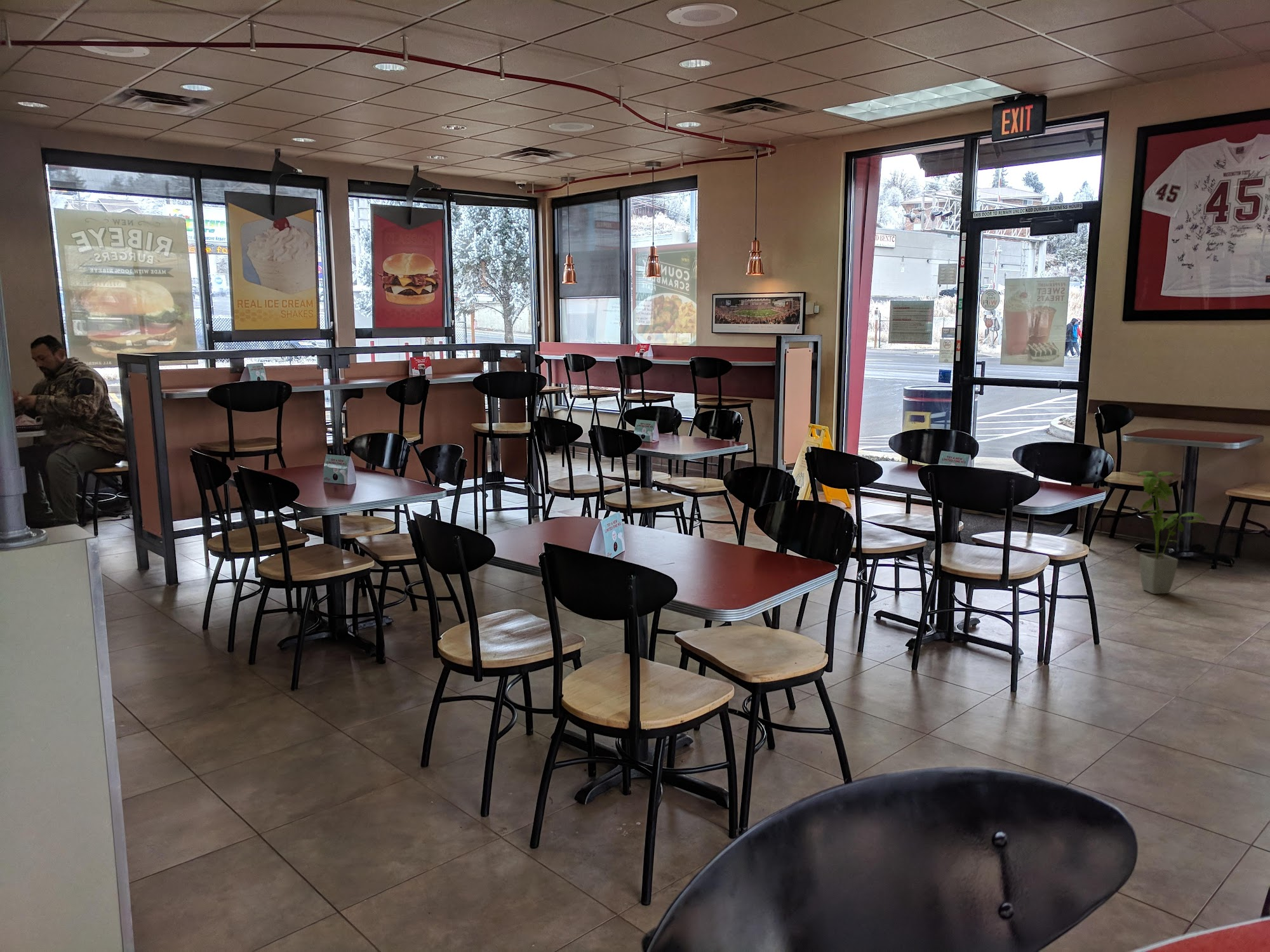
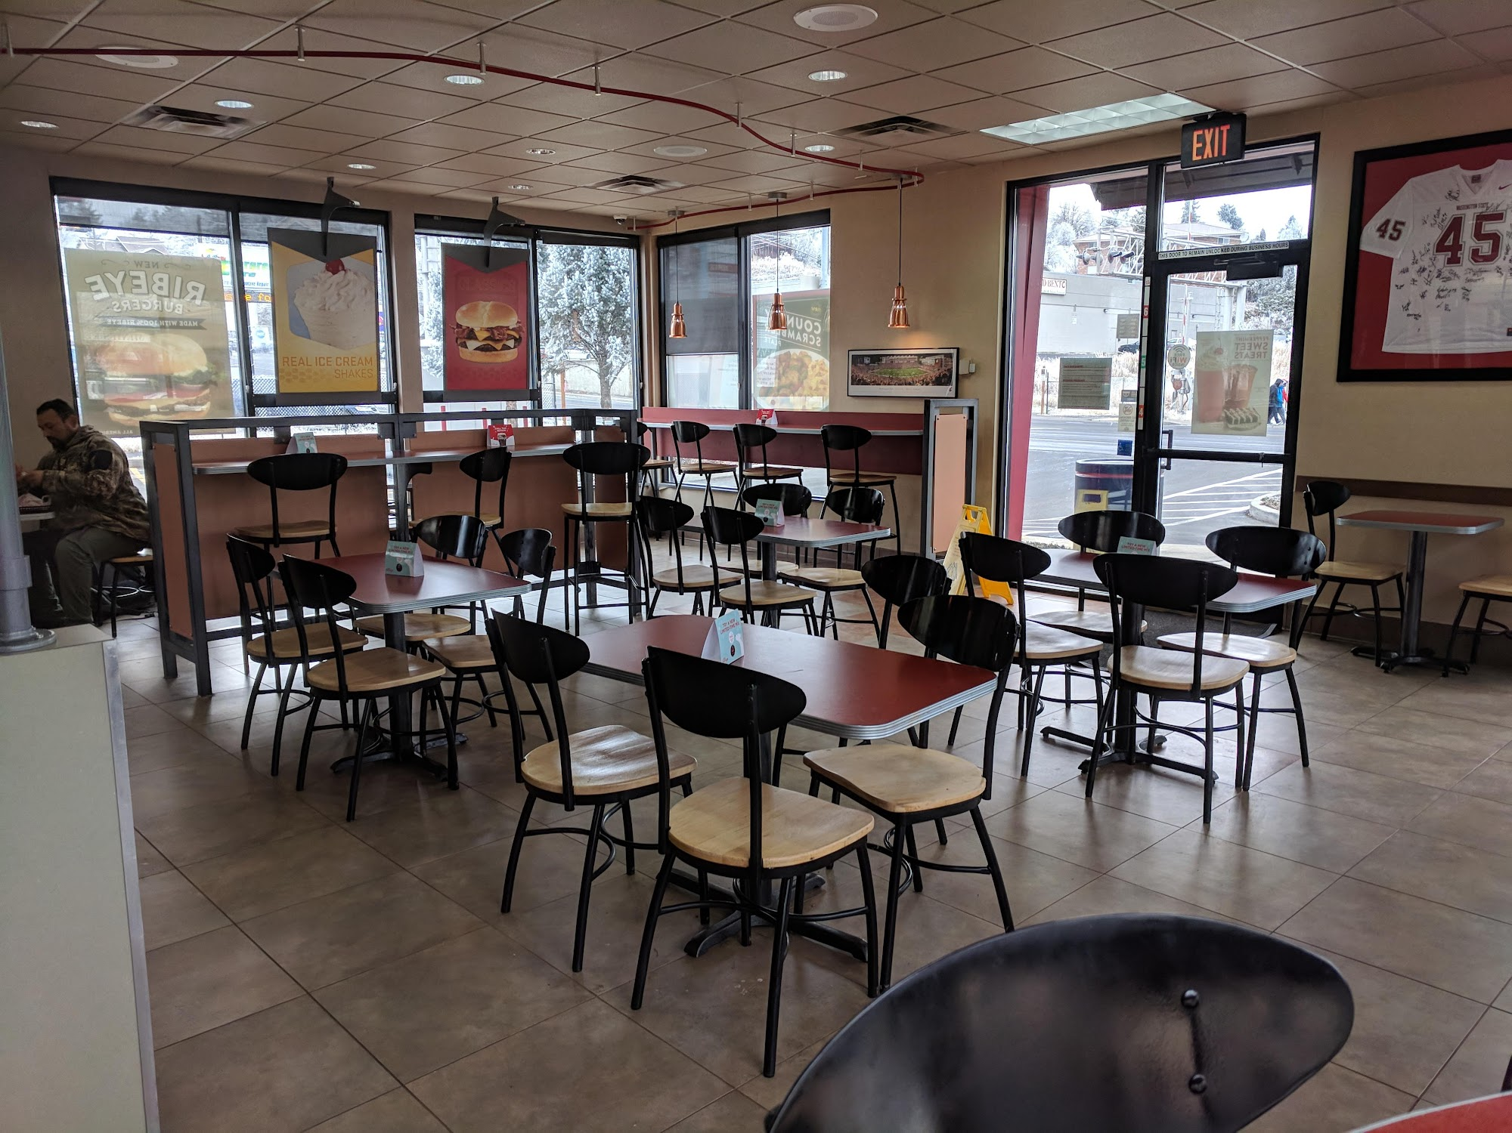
- house plant (1159, 534)
